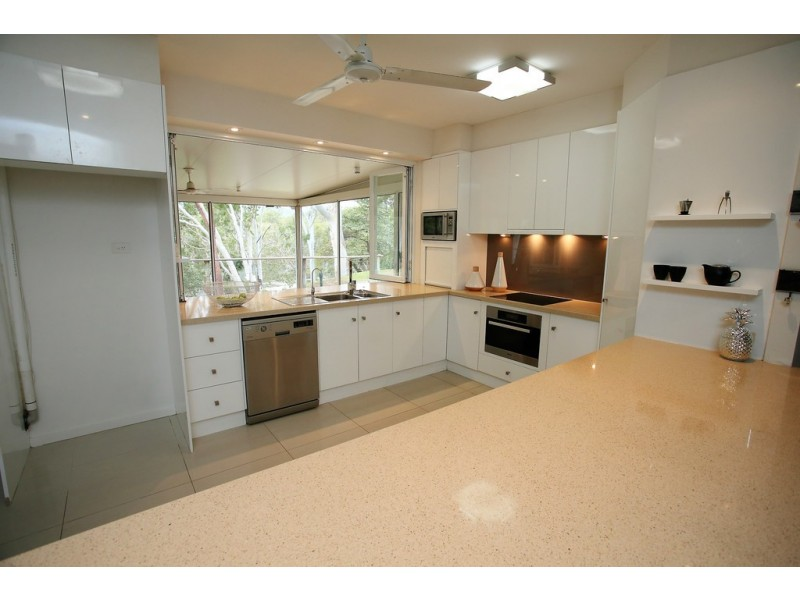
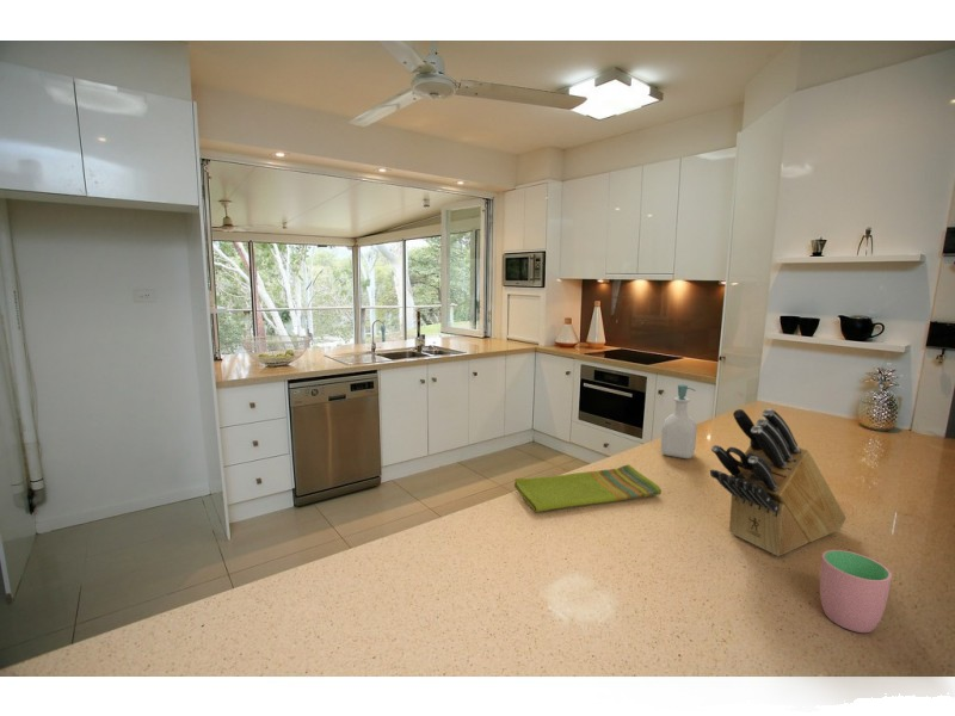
+ soap bottle (679, 419)
+ knife block (781, 470)
+ dish towel (586, 486)
+ cup (857, 590)
